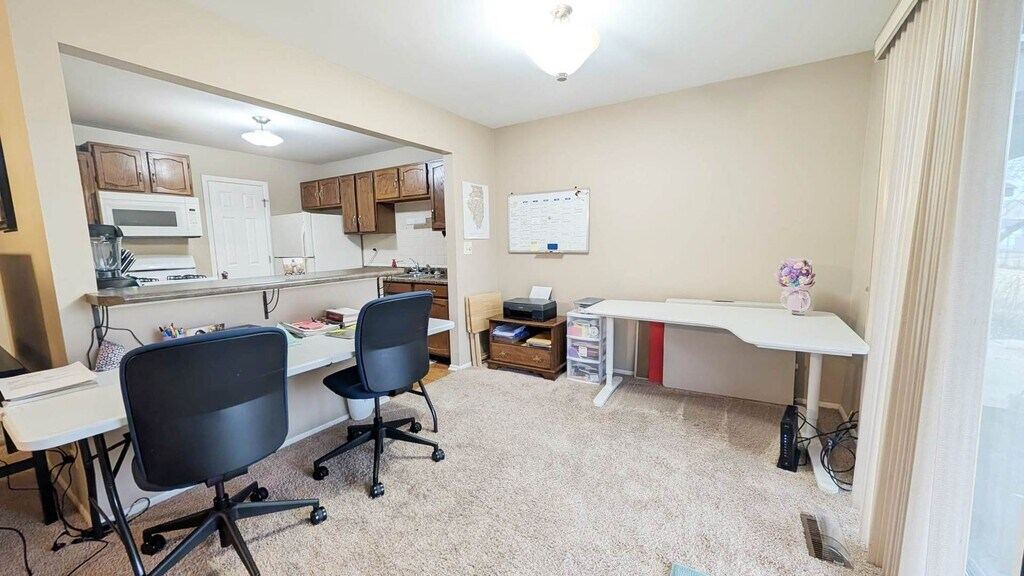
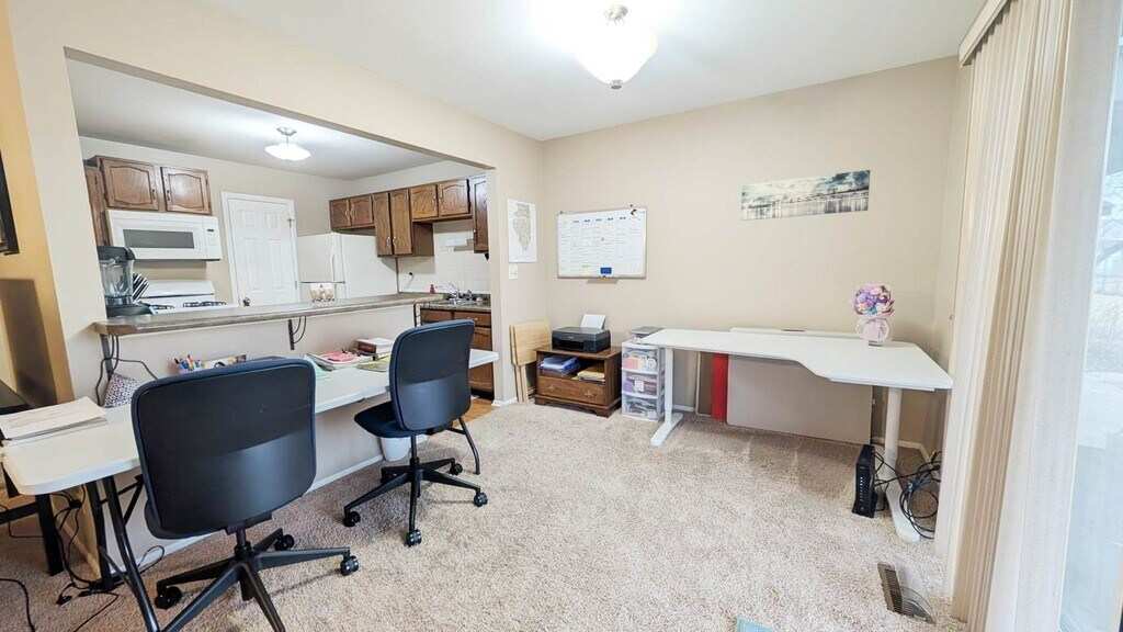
+ wall art (801, 196)
